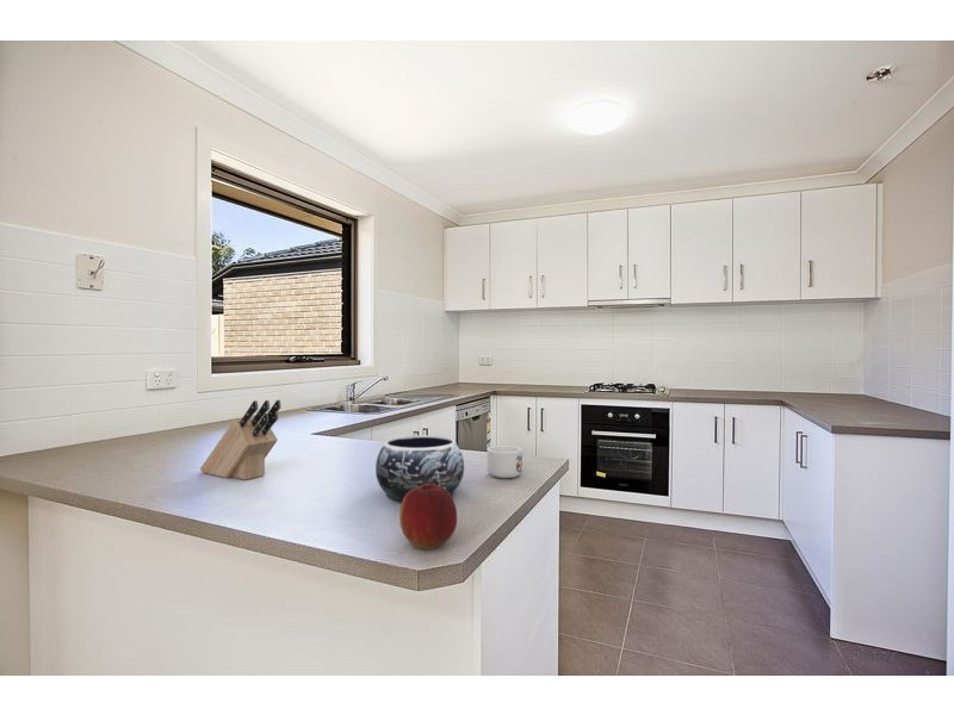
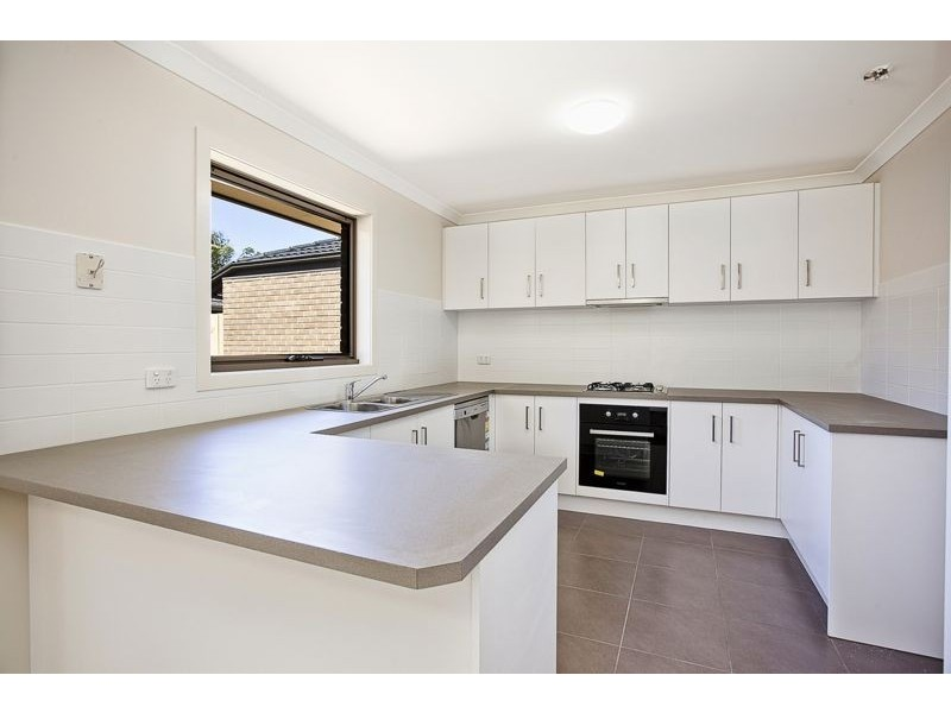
- apple (428, 515)
- knife block (242, 436)
- mug (507, 460)
- decorative bowl (420, 467)
